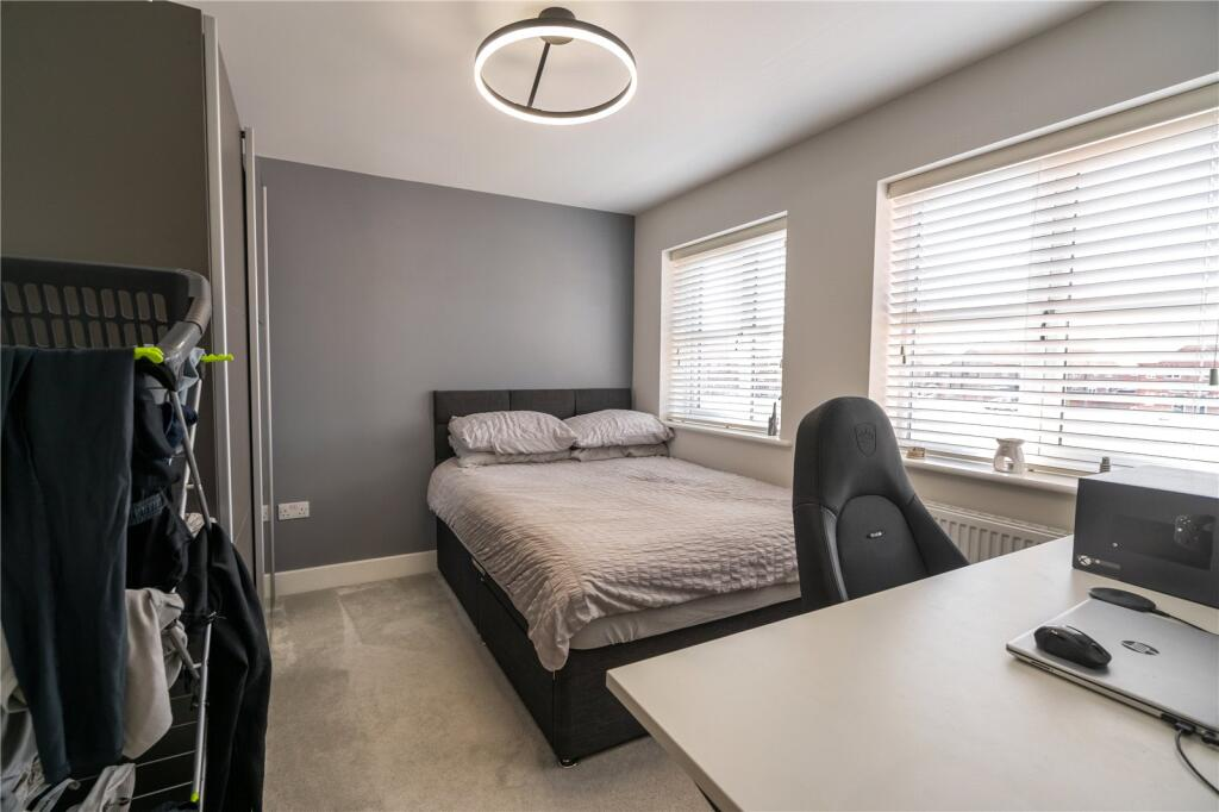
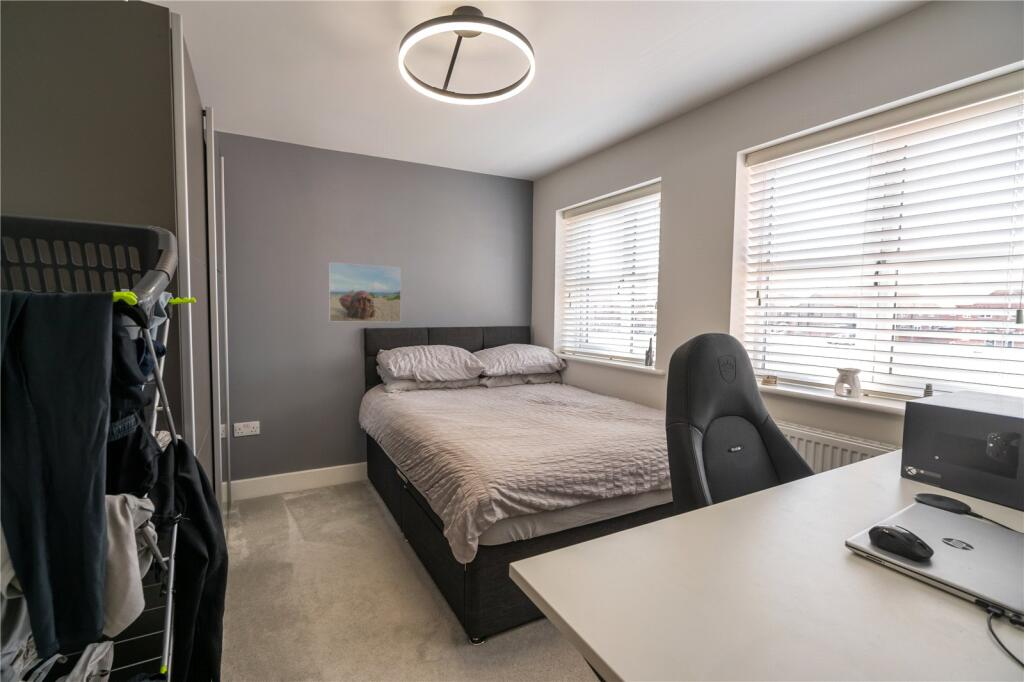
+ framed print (366, 293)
